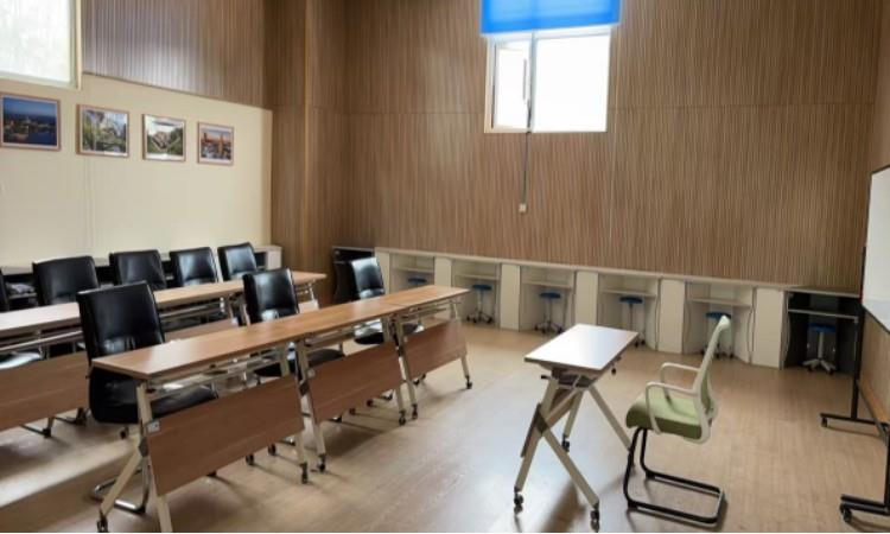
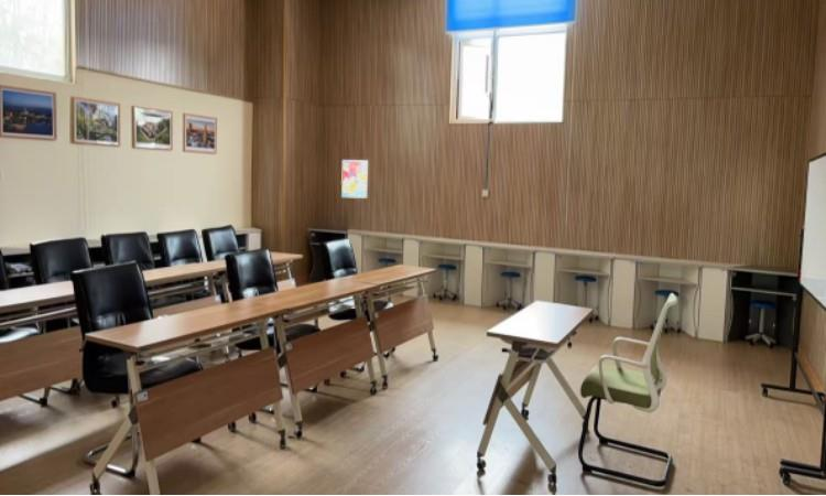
+ wall art (355, 179)
